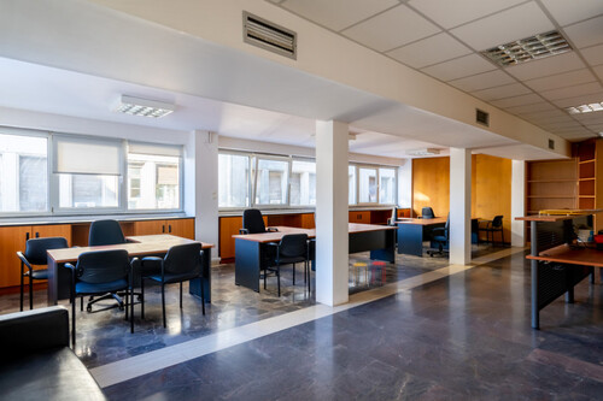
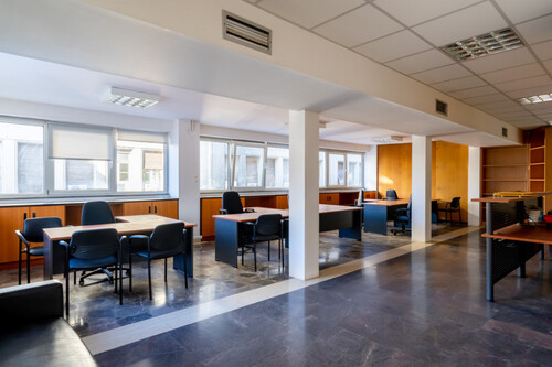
- stool (368, 273)
